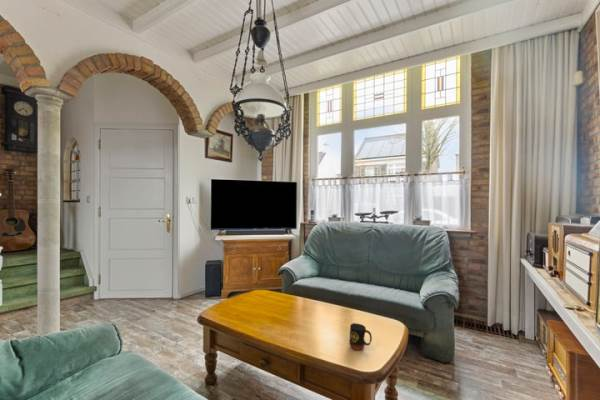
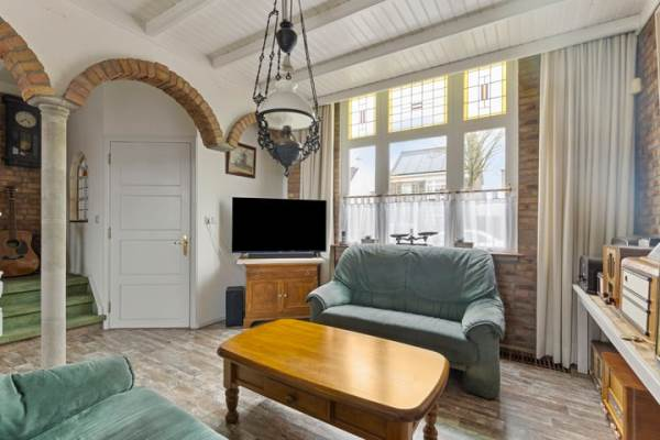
- mug (360, 337)
